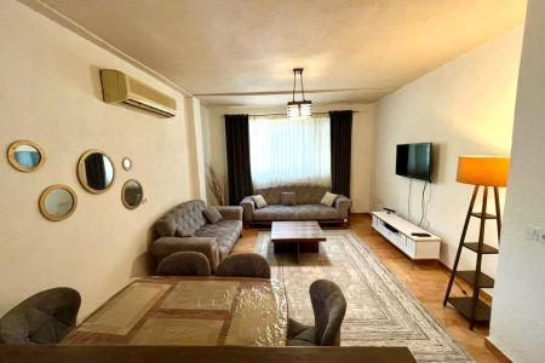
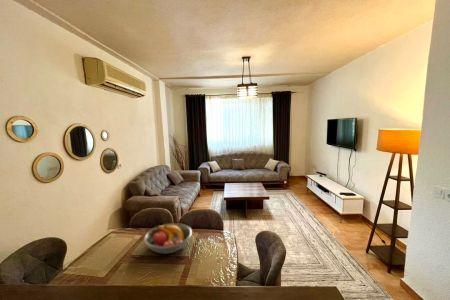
+ fruit bowl (168, 238)
